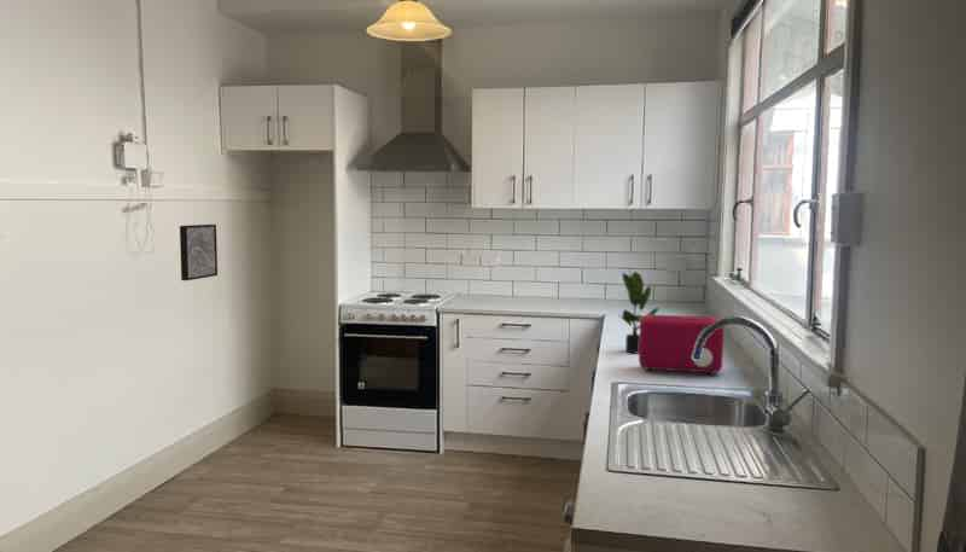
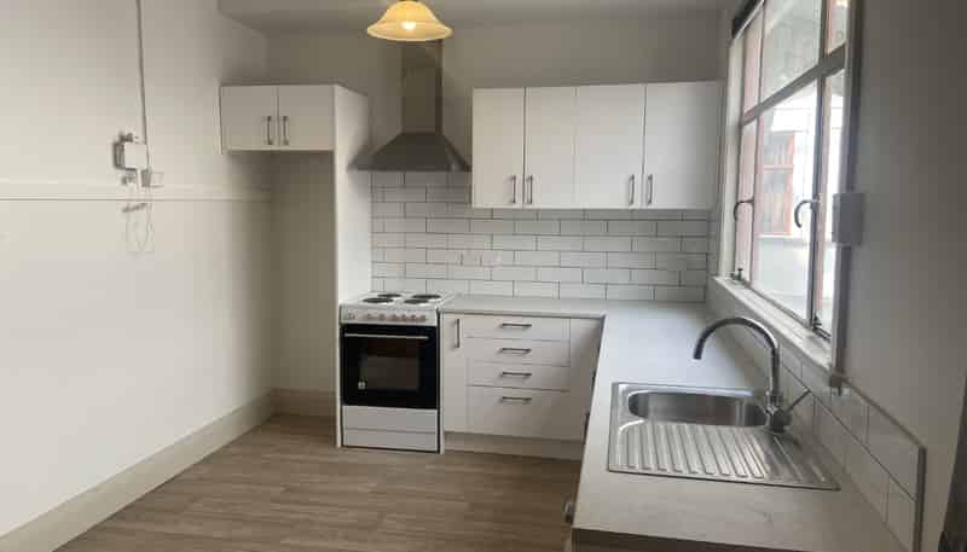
- toaster (680, 344)
- wall art (199, 251)
- potted plant (635, 310)
